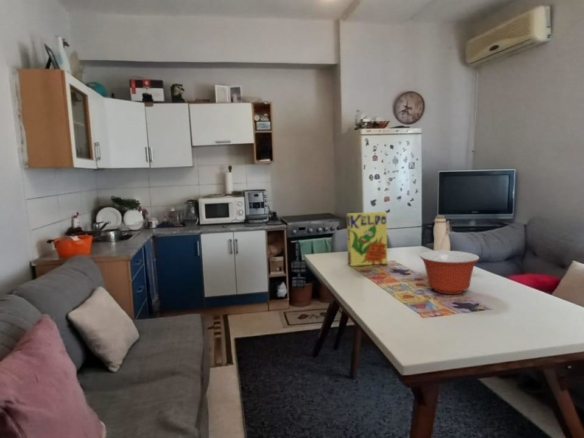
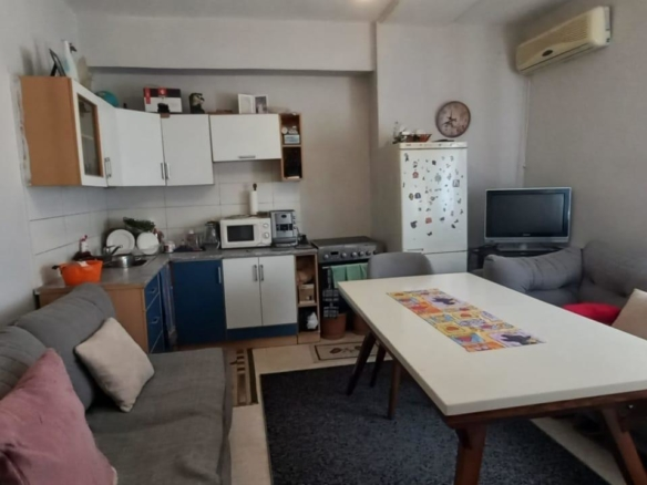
- mixing bowl (448, 273)
- water bottle (441, 240)
- cereal box (367, 238)
